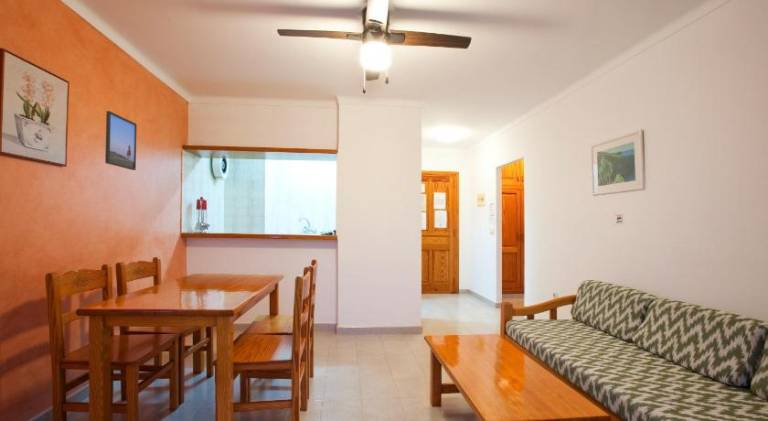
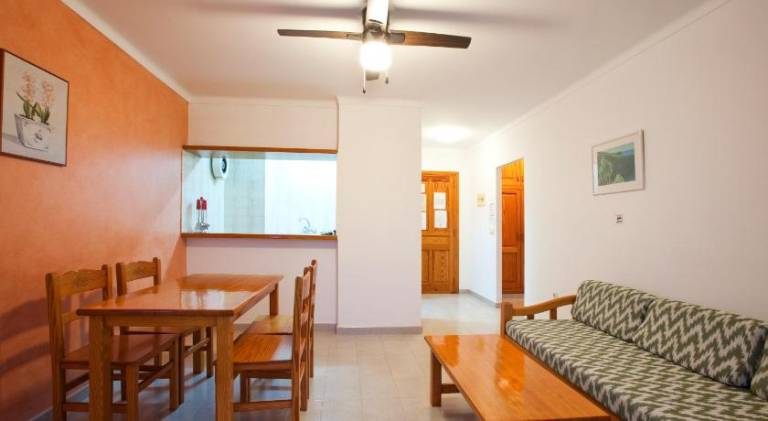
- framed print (121, 142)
